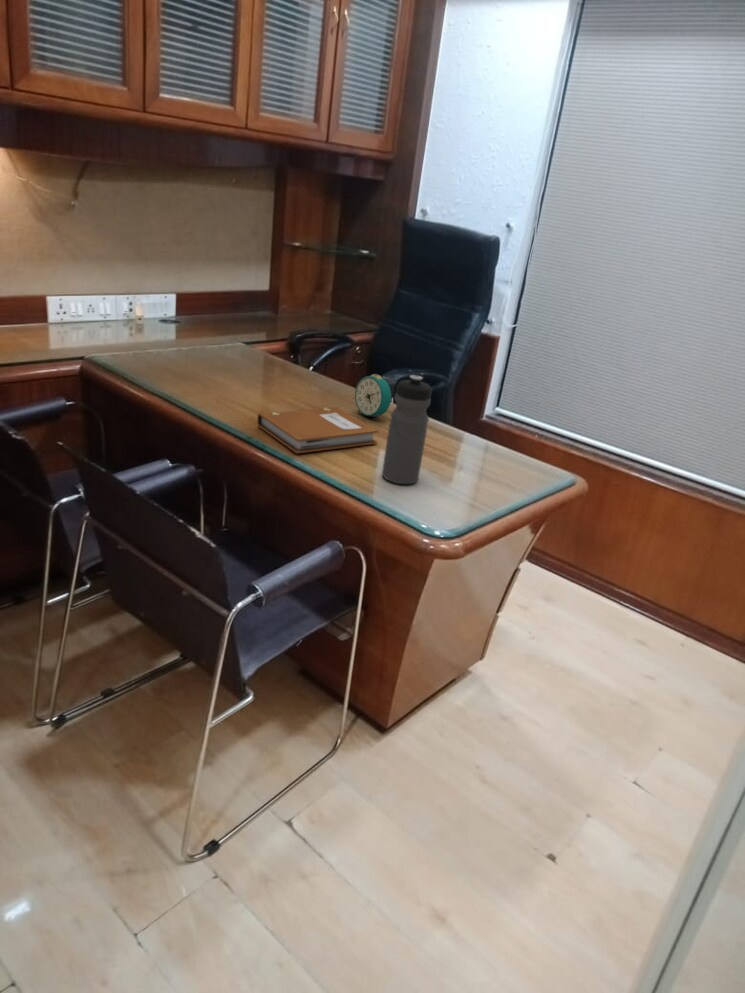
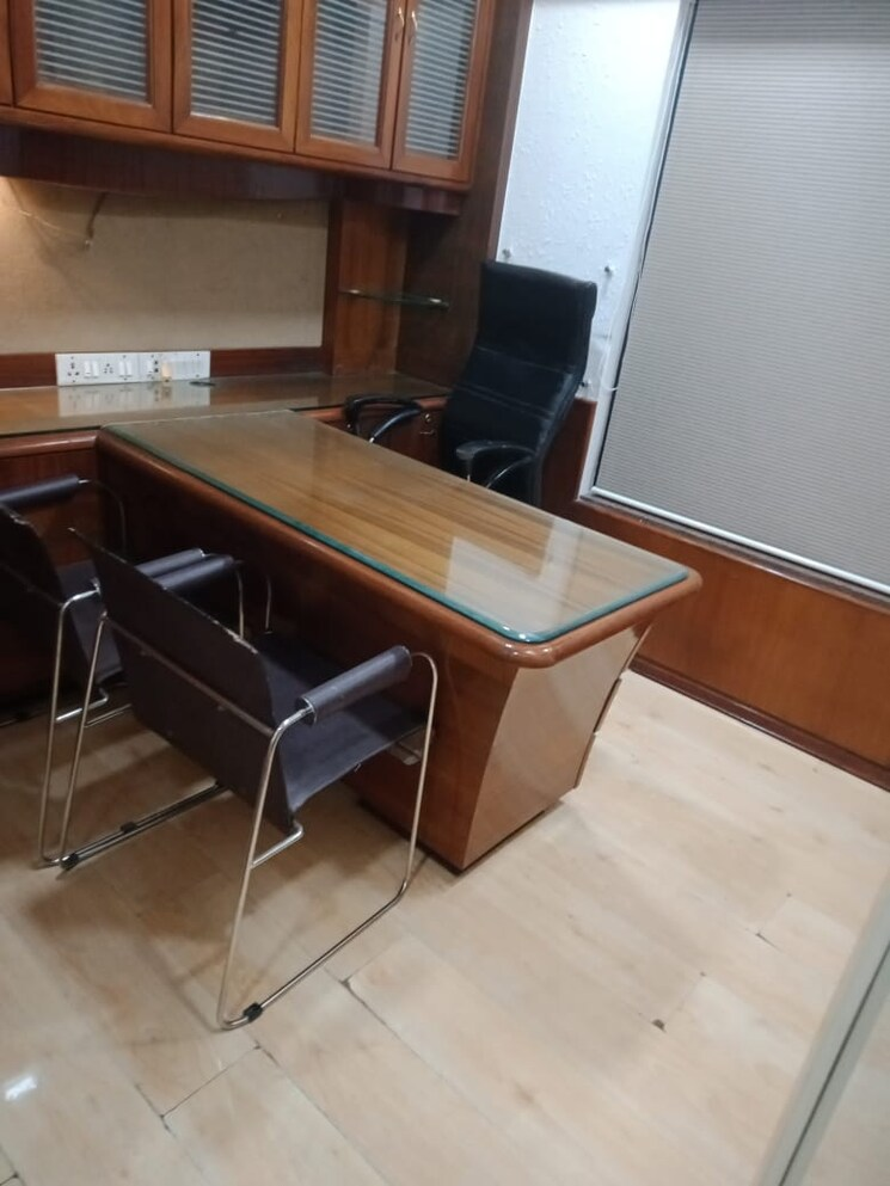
- notebook (319, 427)
- water bottle (407, 428)
- alarm clock (375, 395)
